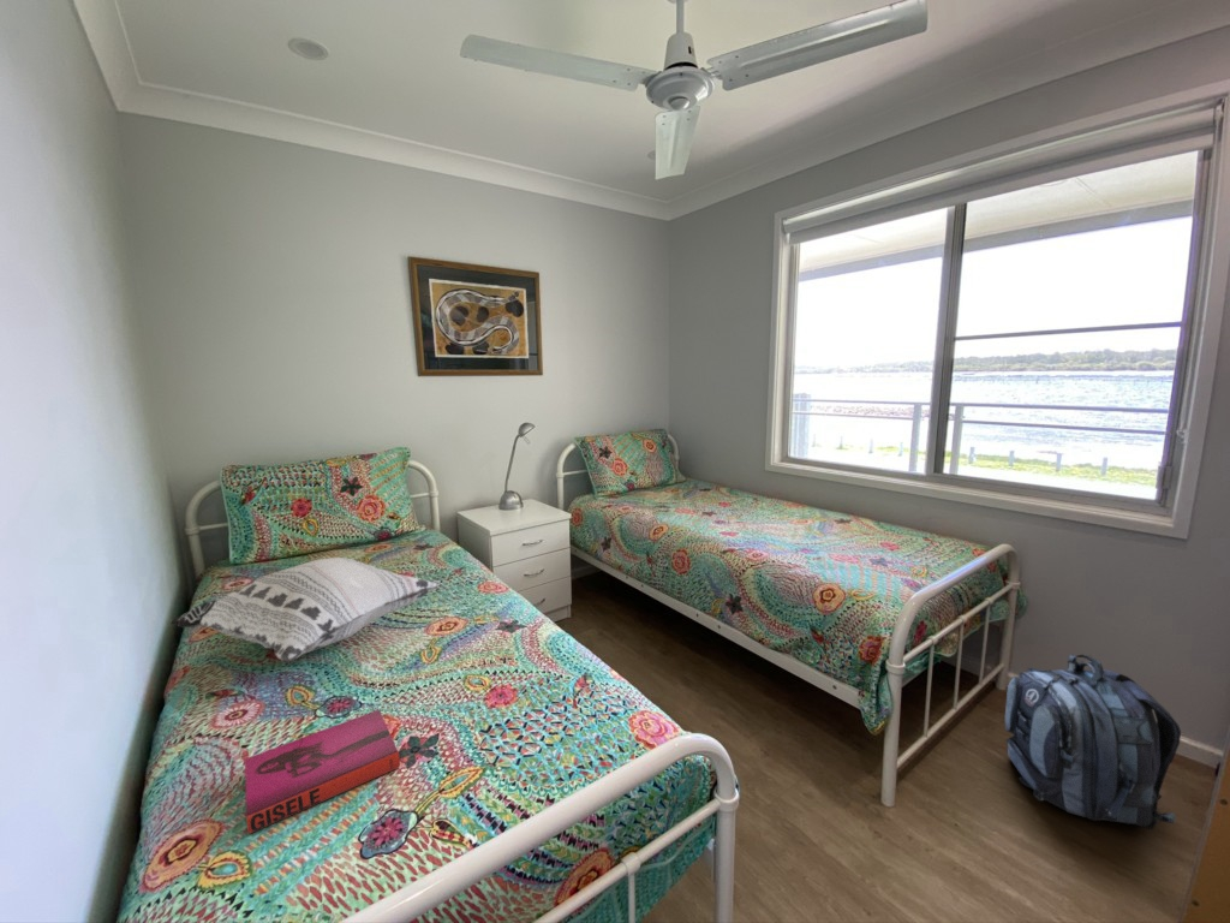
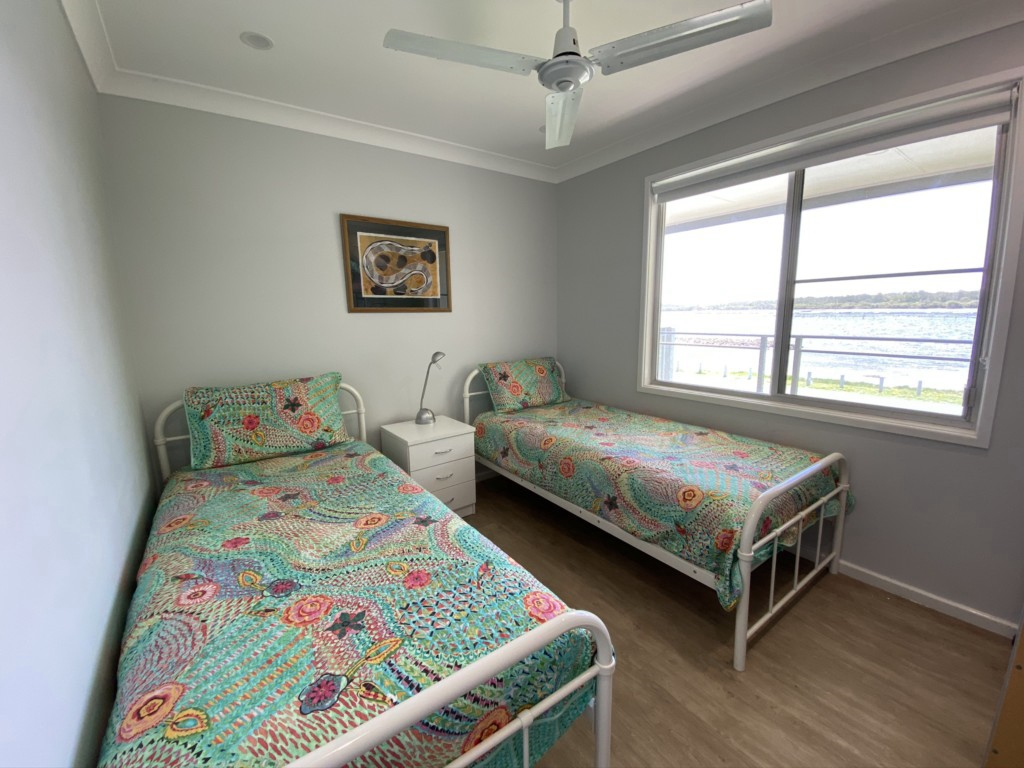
- decorative pillow (315, 601)
- backpack (1085, 725)
- hardback book (323, 763)
